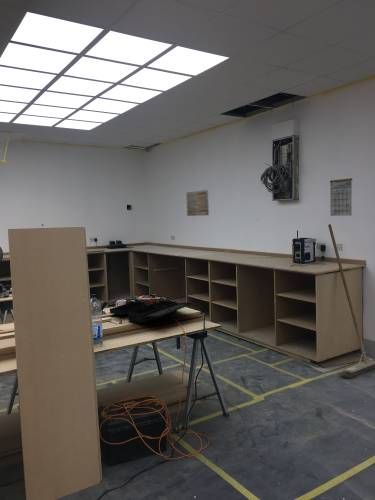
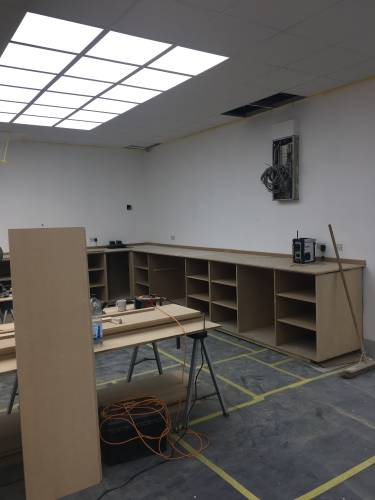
- tool box (151, 309)
- calendar (340, 193)
- wall art (197, 203)
